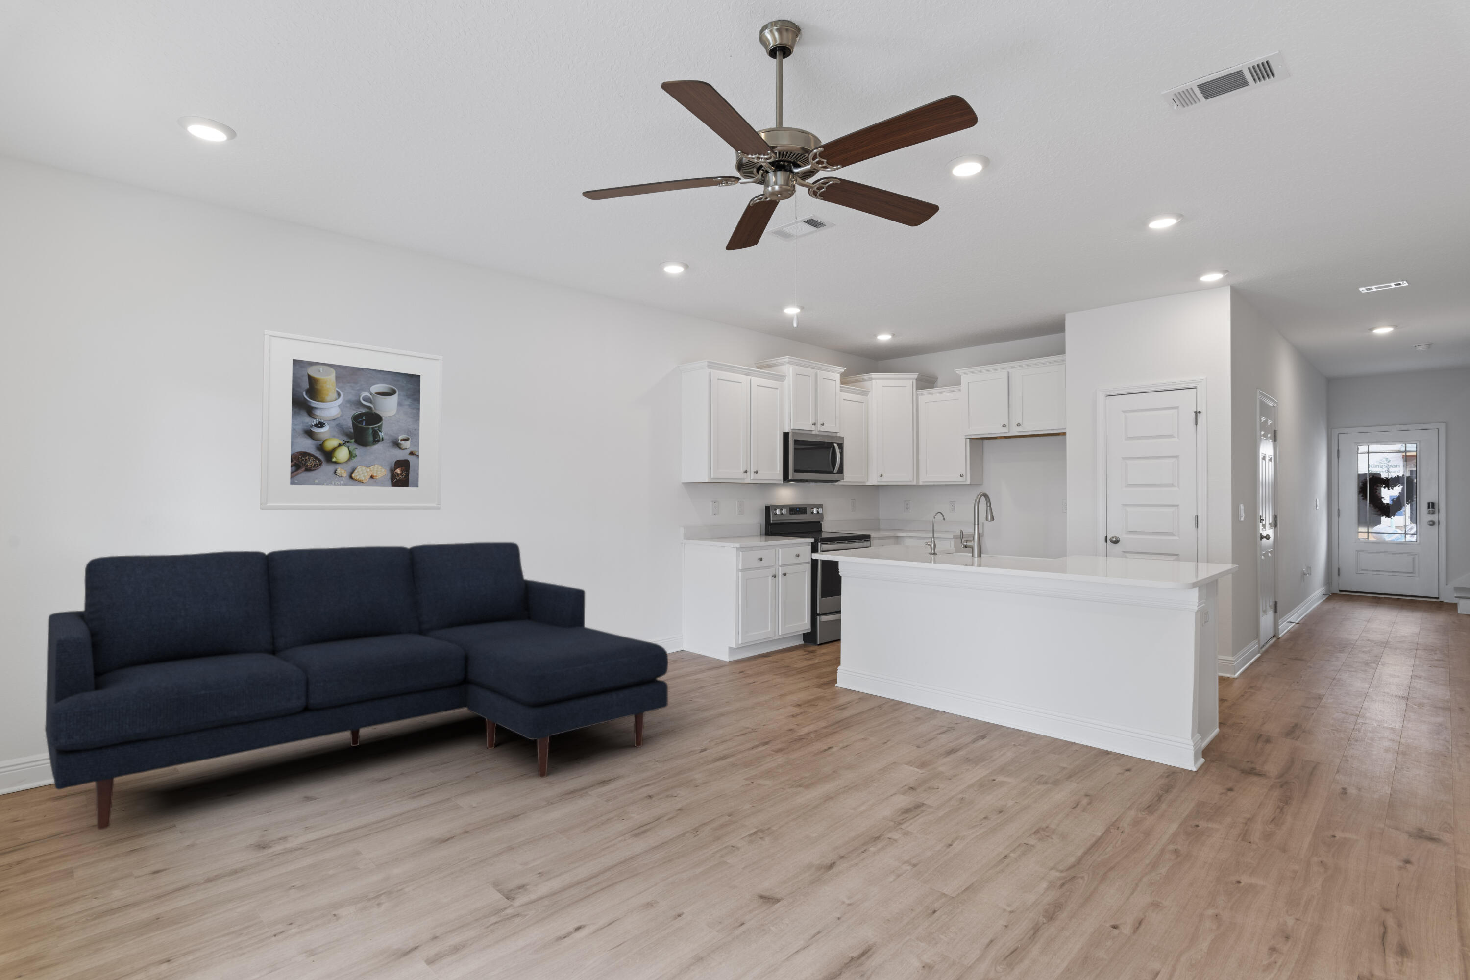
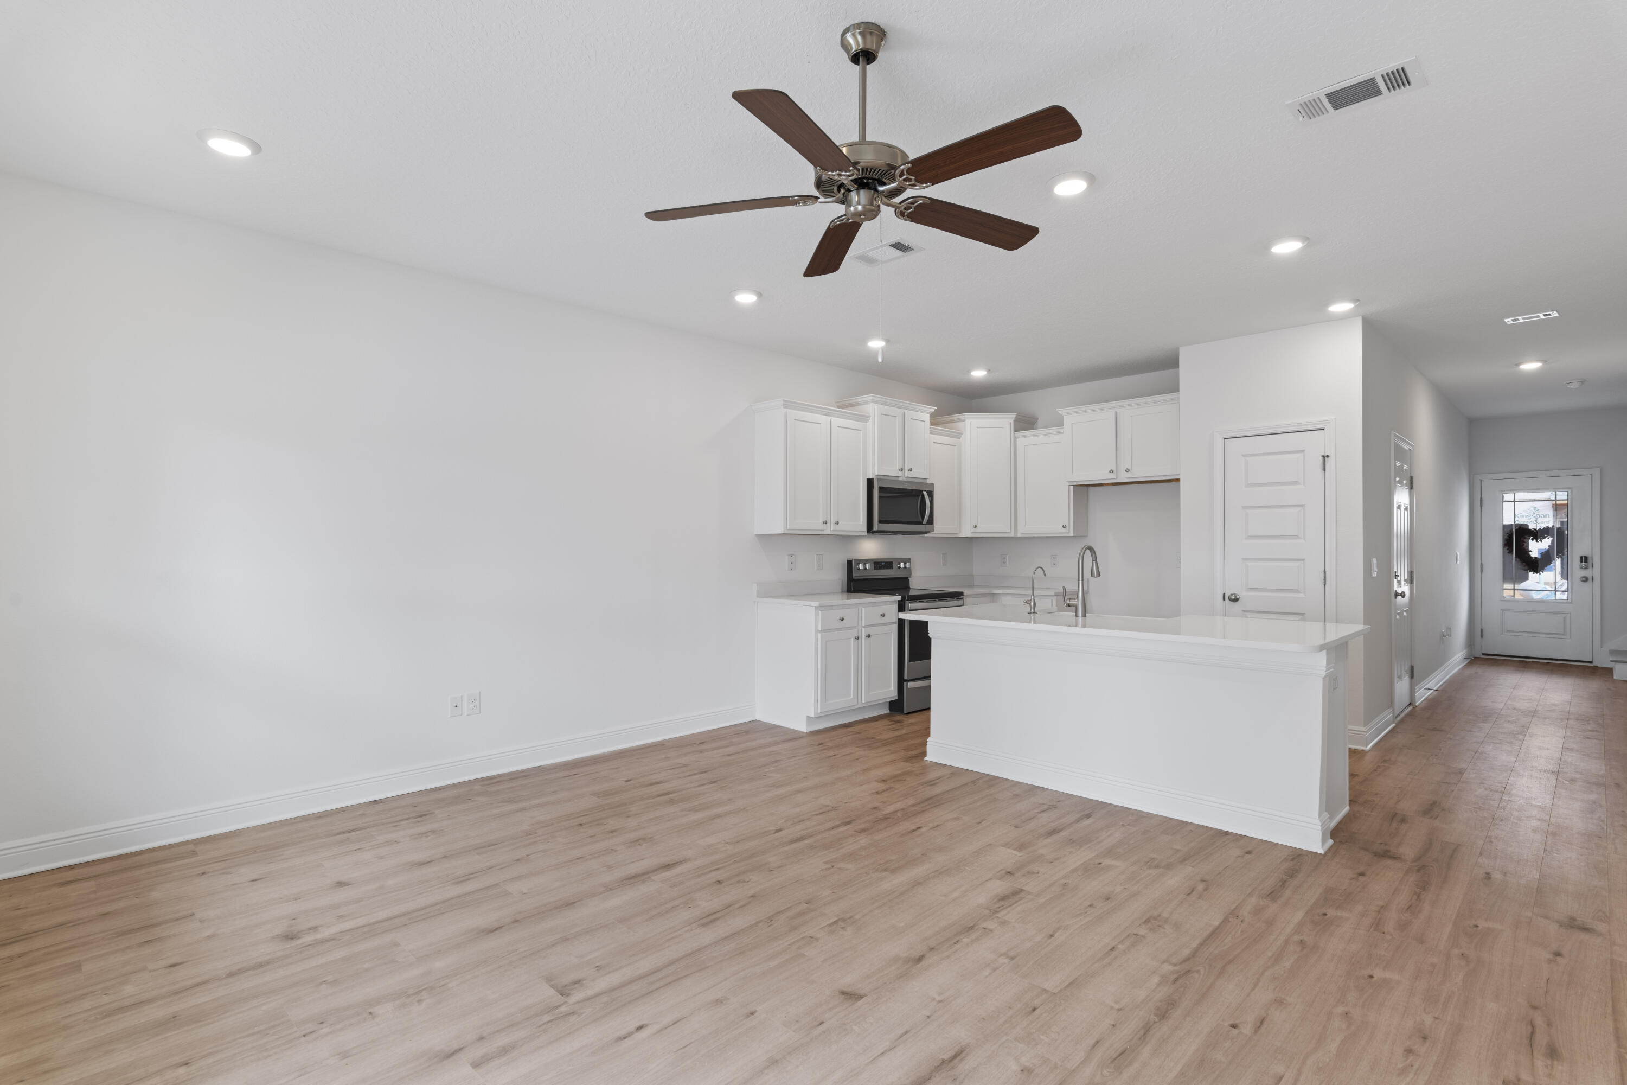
- sofa (381, 657)
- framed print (359, 427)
